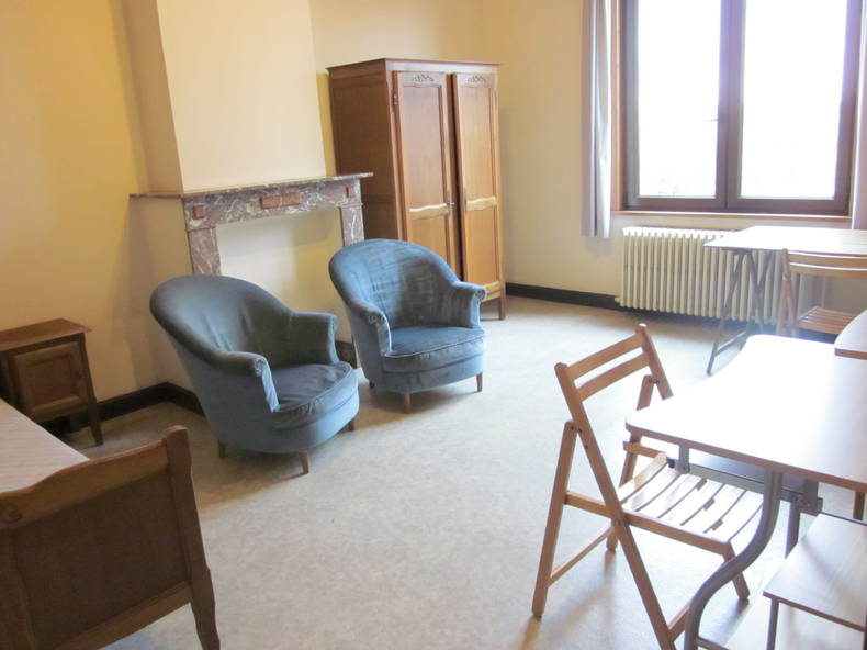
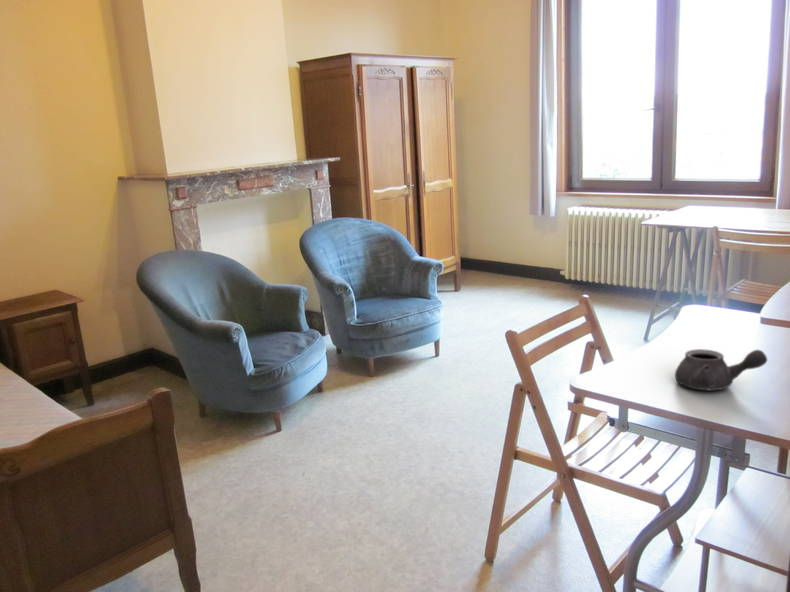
+ teapot (719, 367)
